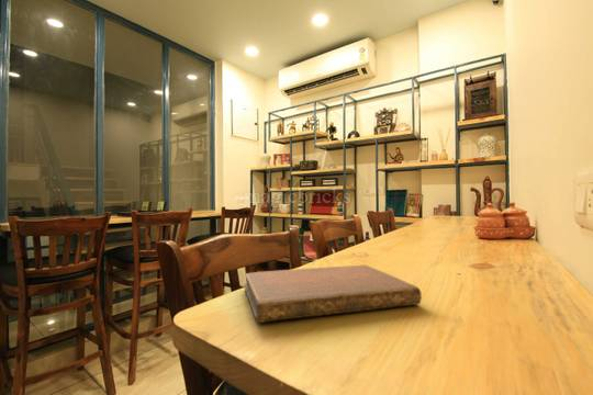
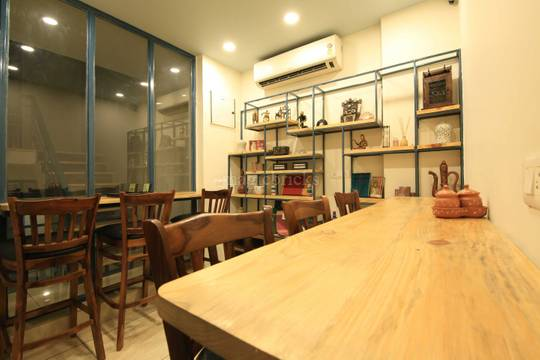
- notebook (324, 286)
